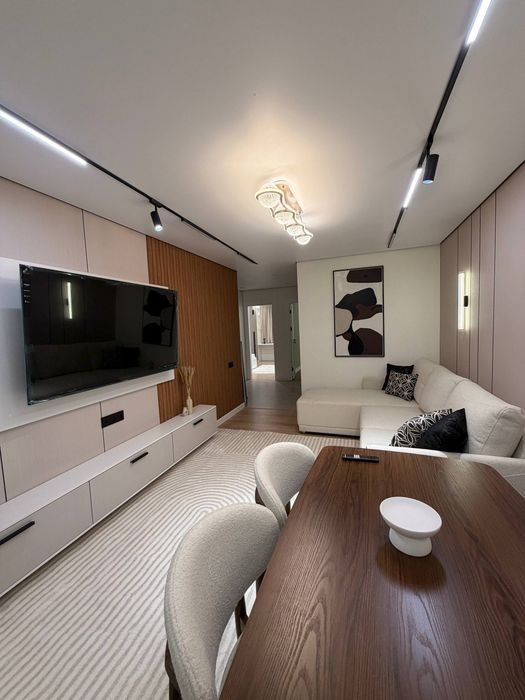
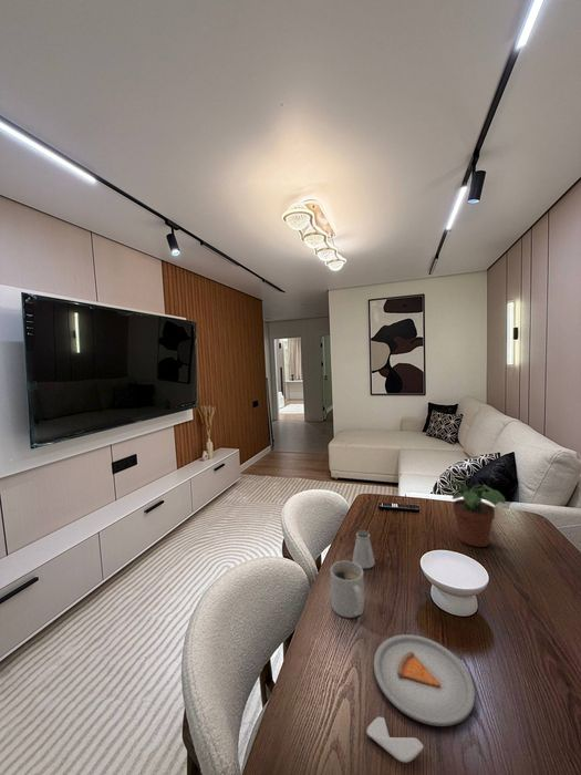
+ dinner plate (414, 686)
+ potted plant (470, 513)
+ mug (347, 590)
+ saltshaker (363, 547)
